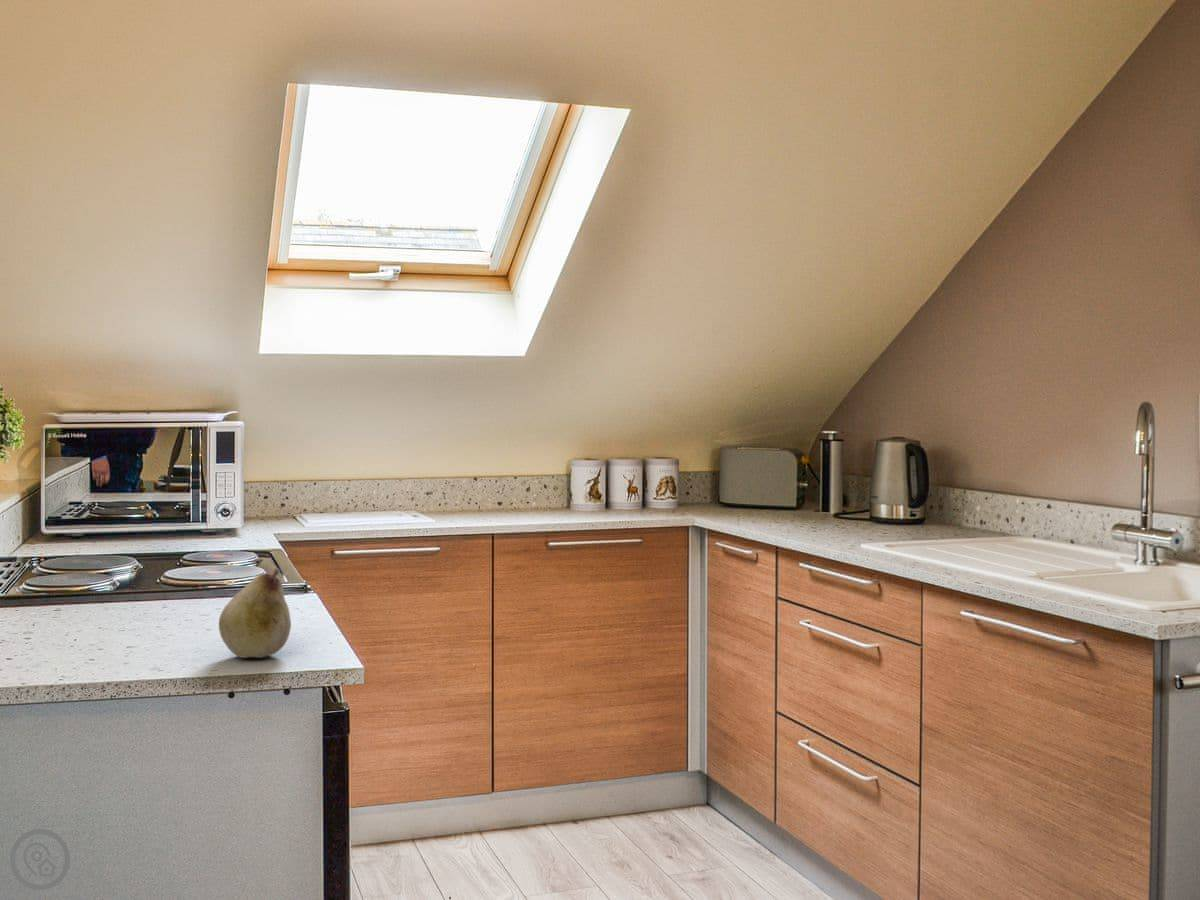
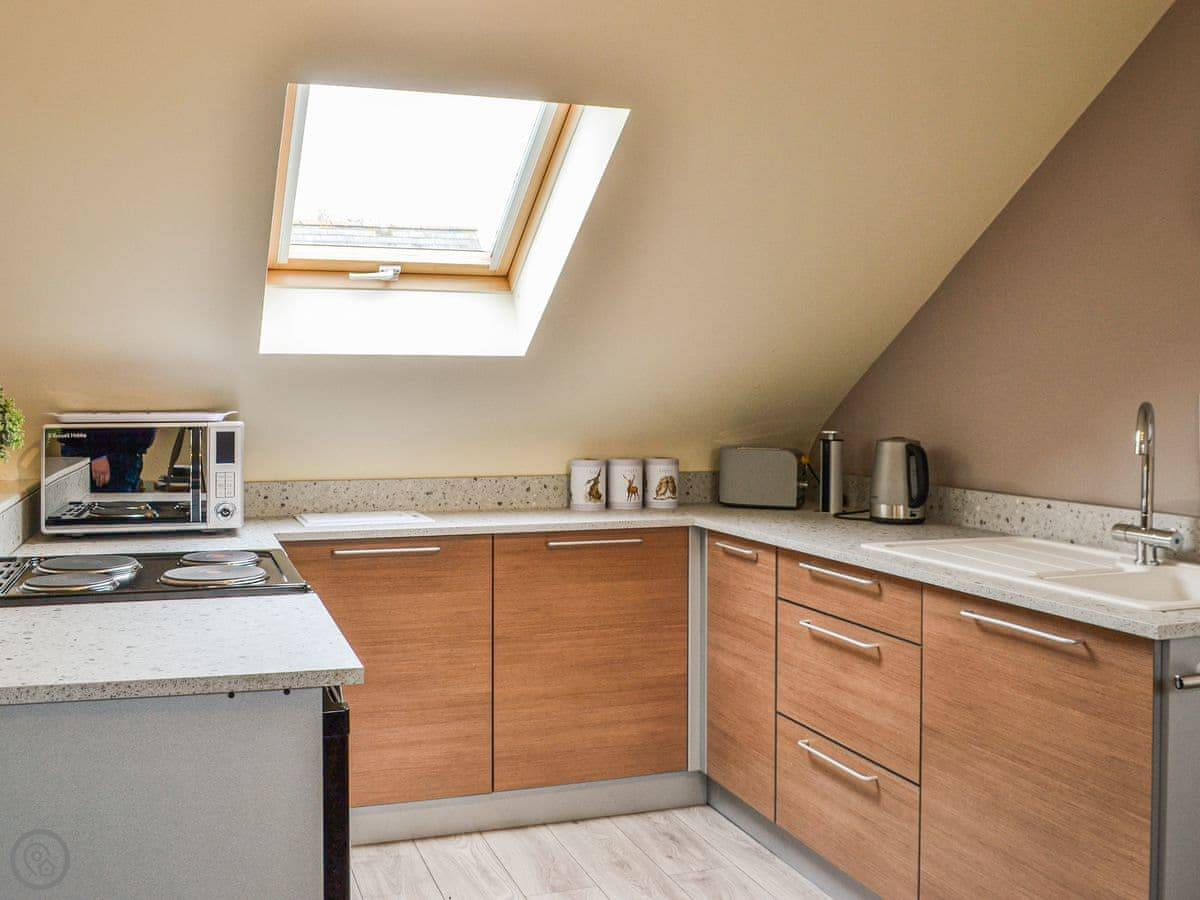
- fruit (254, 612)
